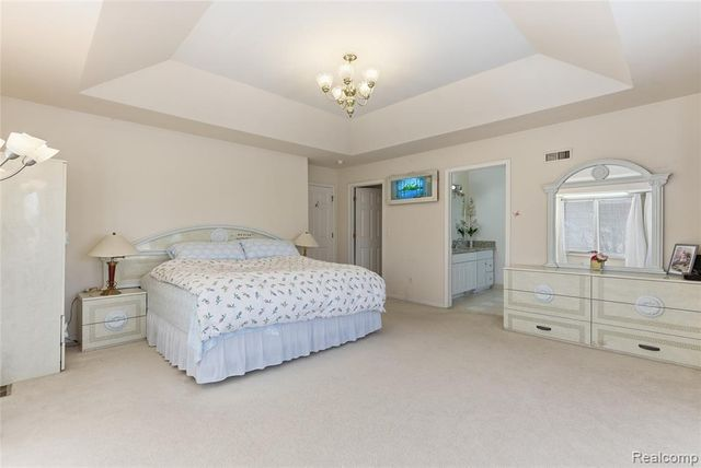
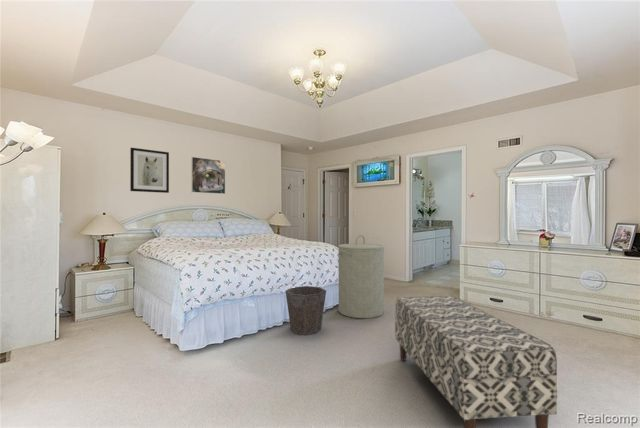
+ laundry hamper (361, 273)
+ wall art (150, 171)
+ waste bin (305, 310)
+ bench (457, 353)
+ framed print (208, 176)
